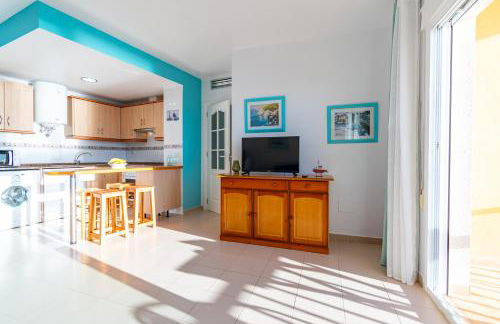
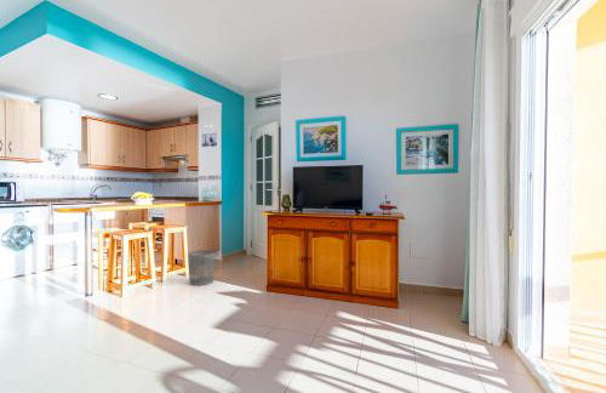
+ waste bin (201, 266)
